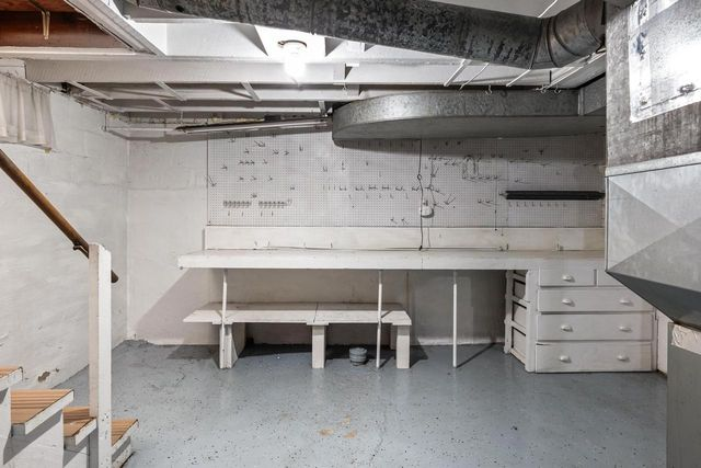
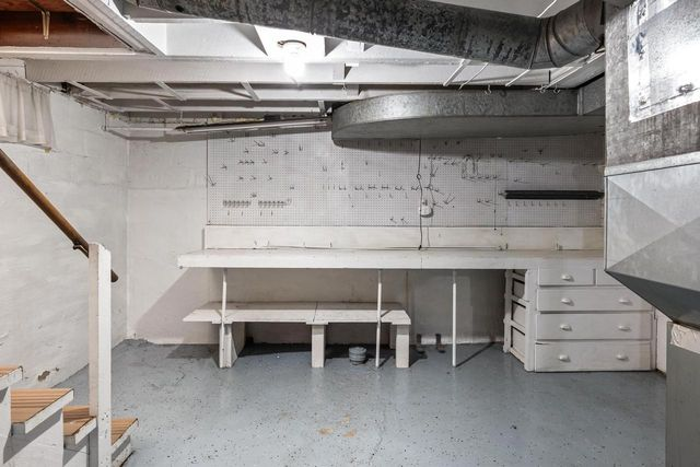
+ boots (435, 342)
